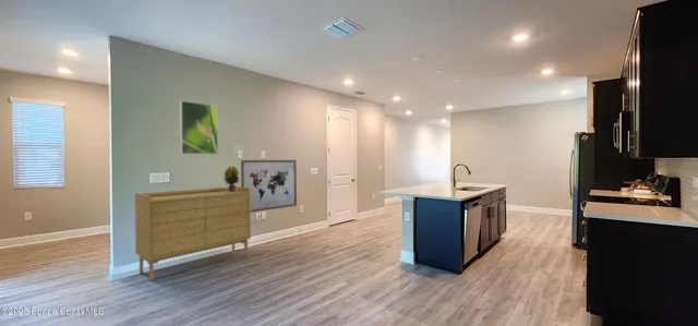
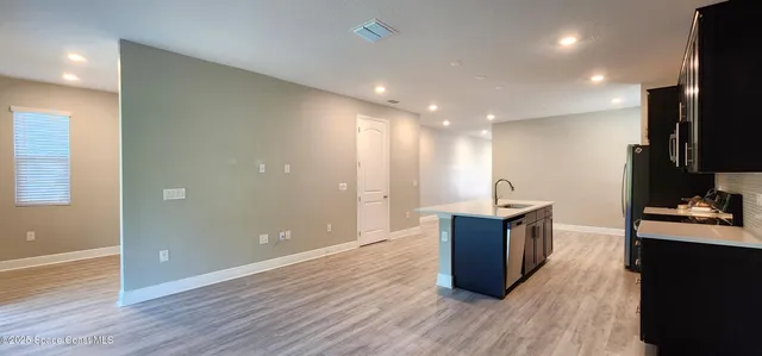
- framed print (200, 129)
- sideboard (197, 227)
- potted plant (231, 178)
- wall art (270, 184)
